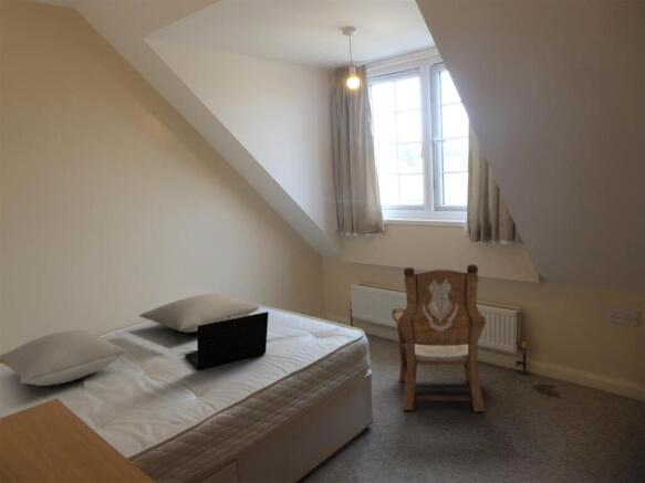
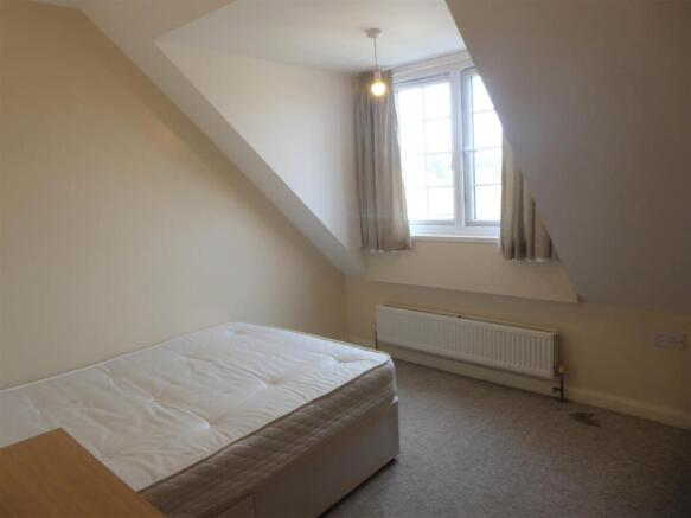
- armchair (438, 327)
- laptop (226, 334)
- pillow (60, 355)
- pillow (199, 311)
